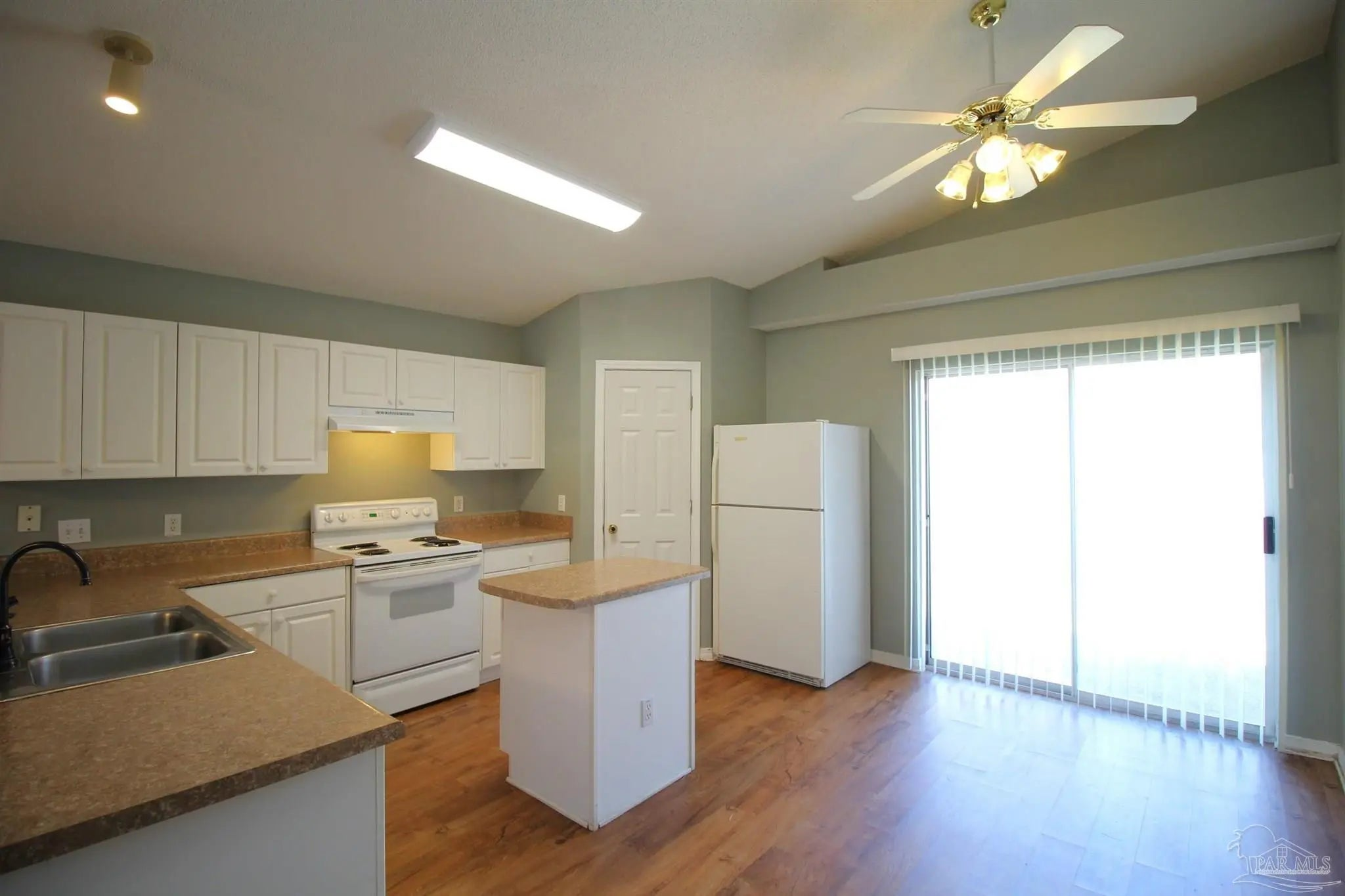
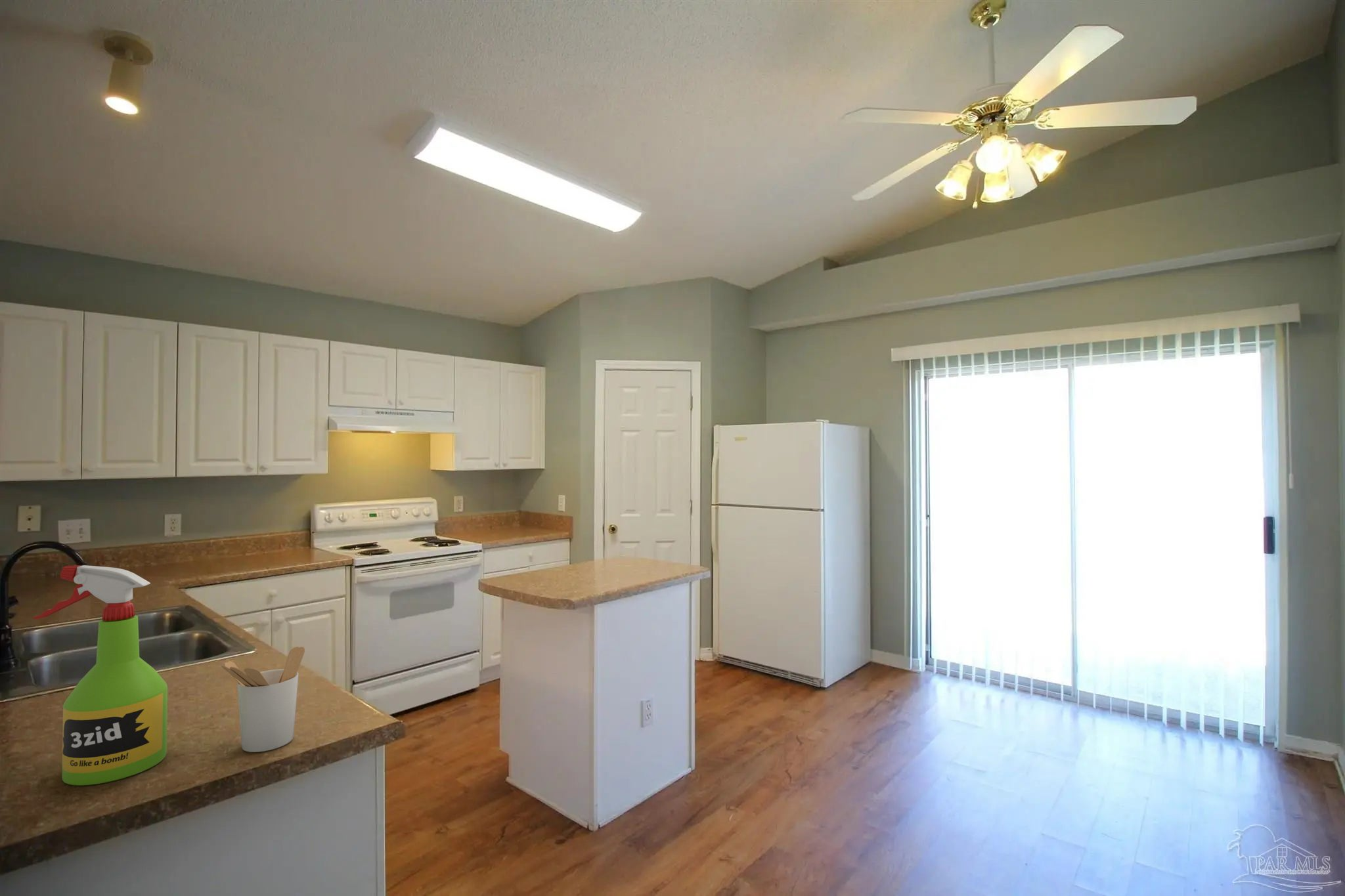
+ utensil holder (260, 699)
+ spray bottle (101, 666)
